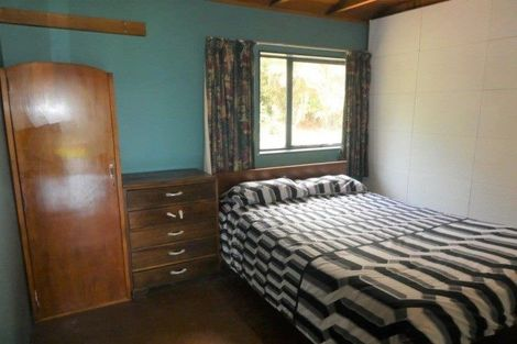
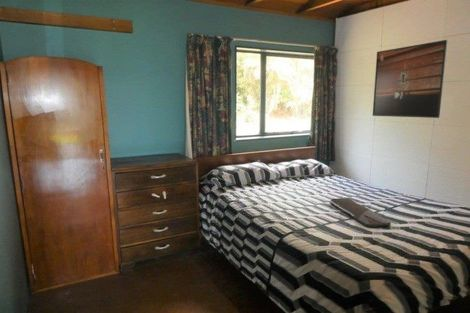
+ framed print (405, 82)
+ serving tray (357, 211)
